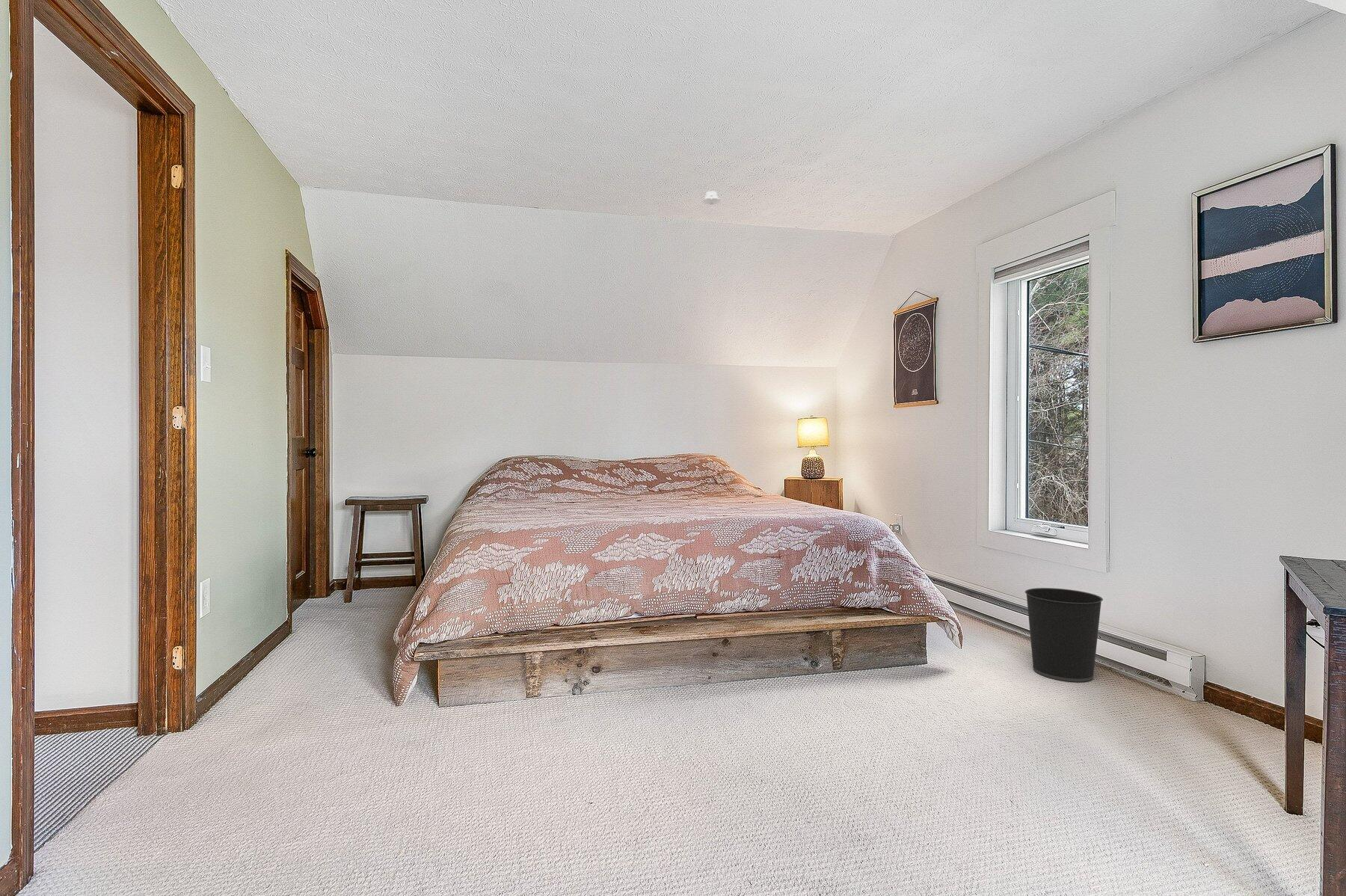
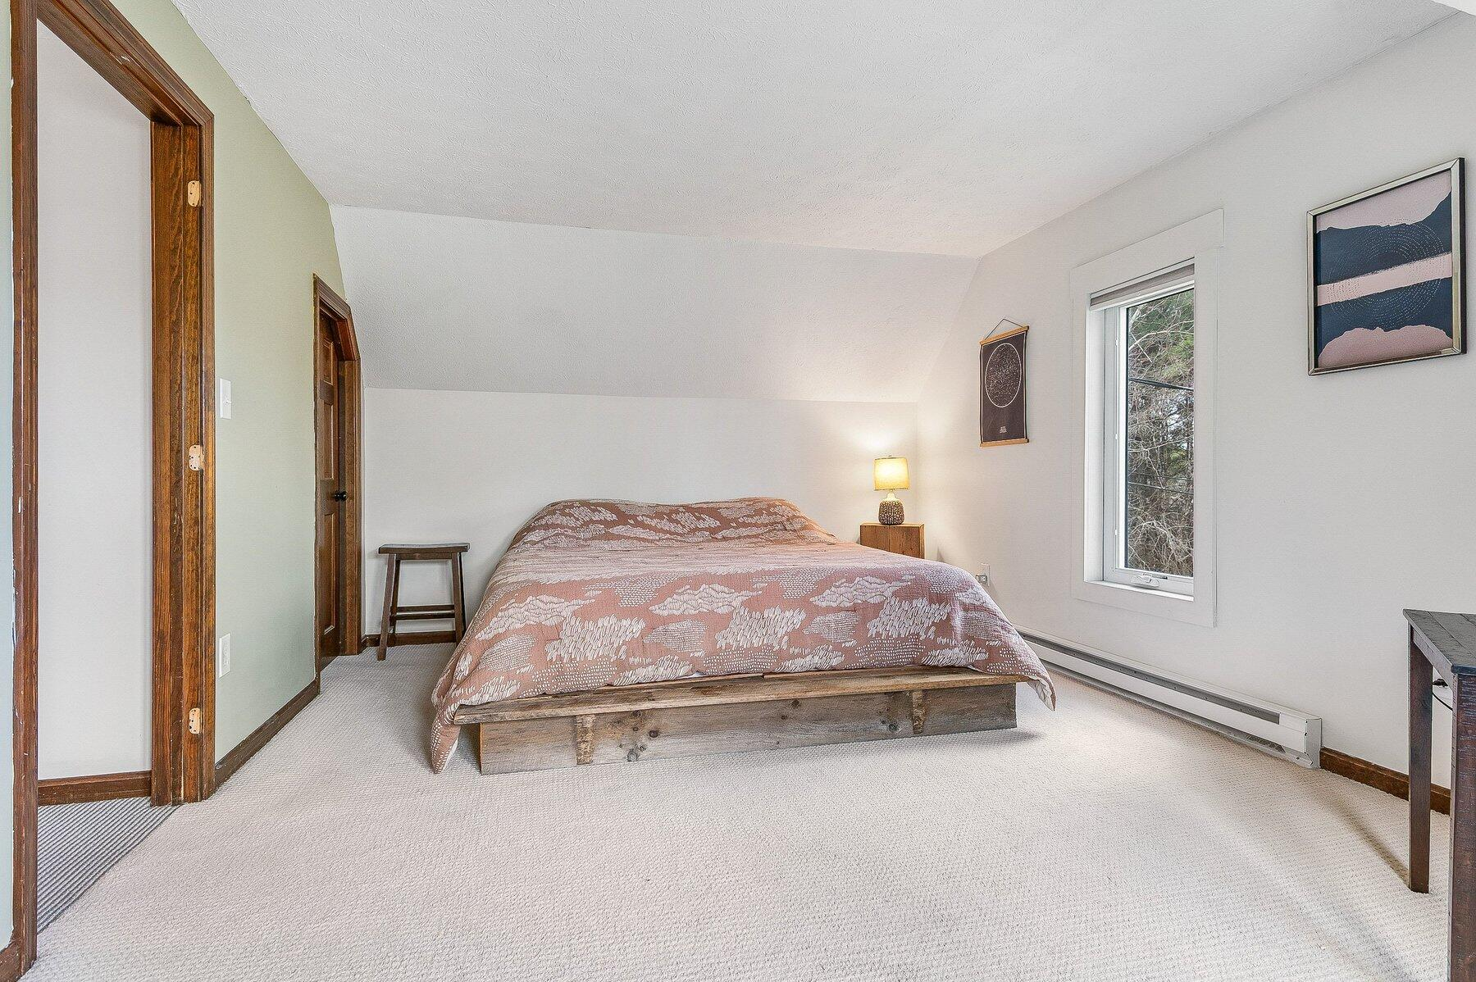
- wastebasket (1063, 633)
- recessed light (711, 197)
